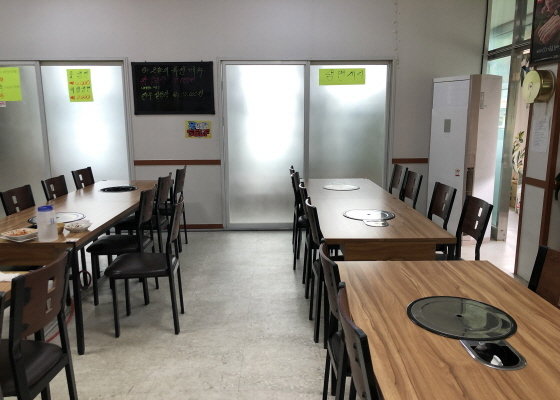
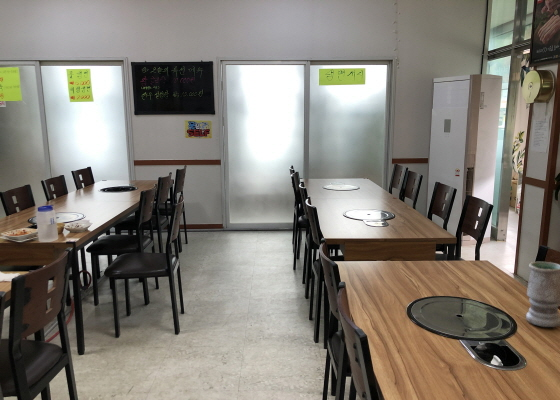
+ vase (545, 293)
